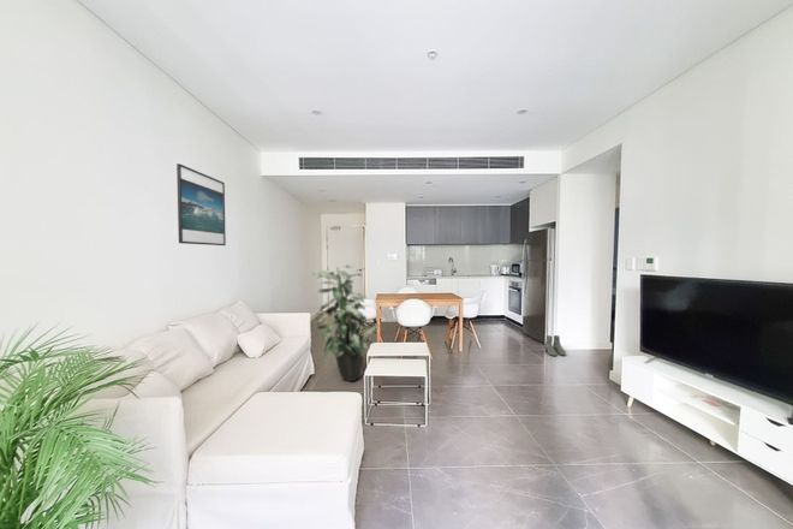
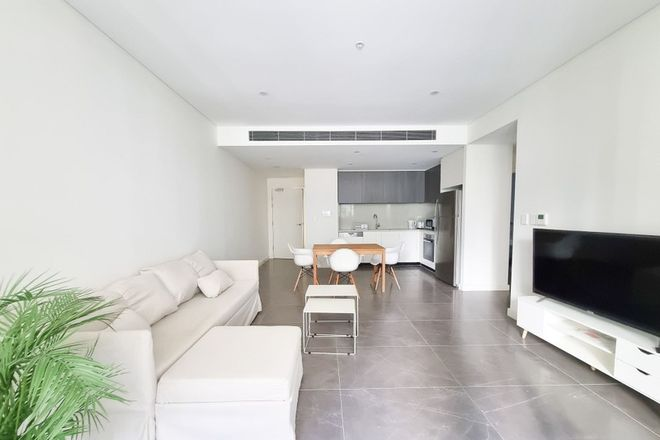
- boots (554, 345)
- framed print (203, 209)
- indoor plant (344, 322)
